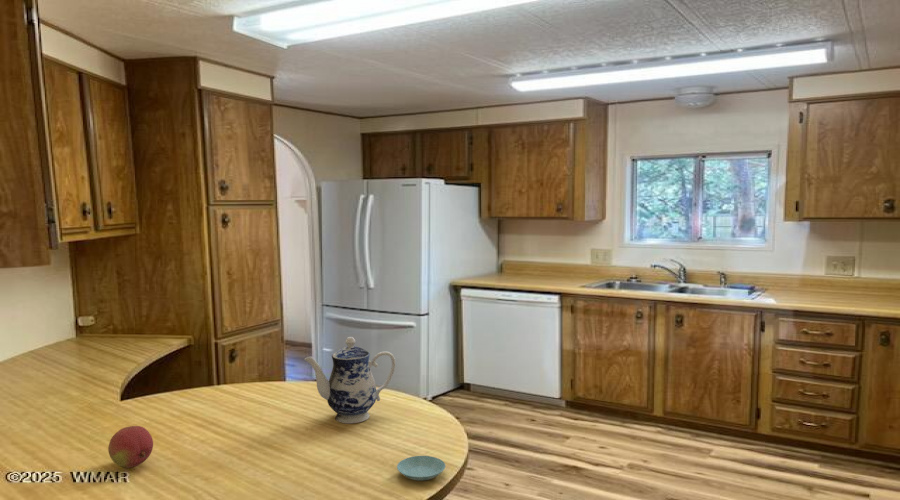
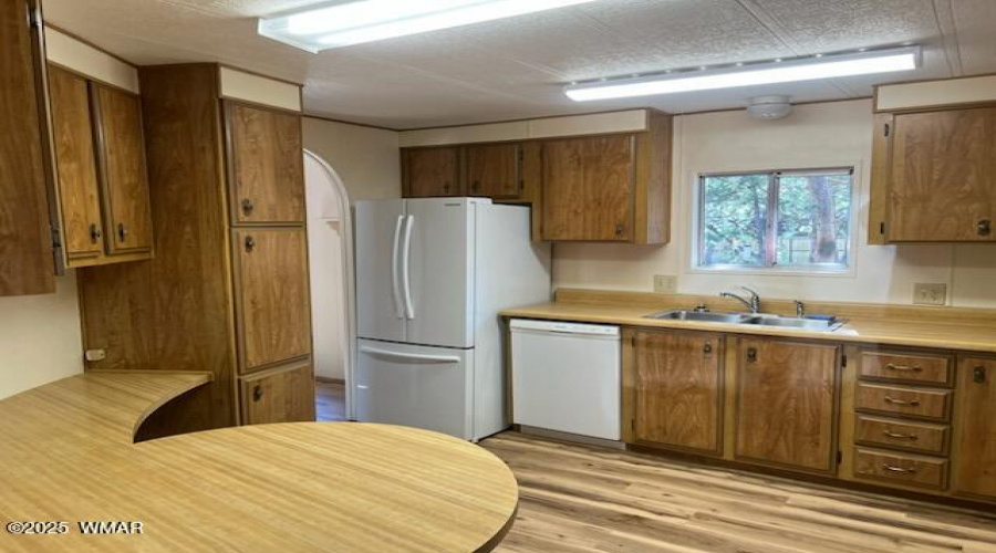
- teapot (351, 377)
- fruit (130, 446)
- saucer (421, 470)
